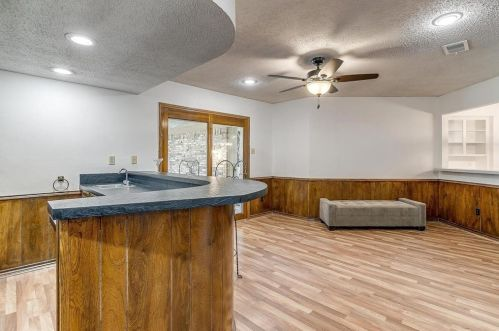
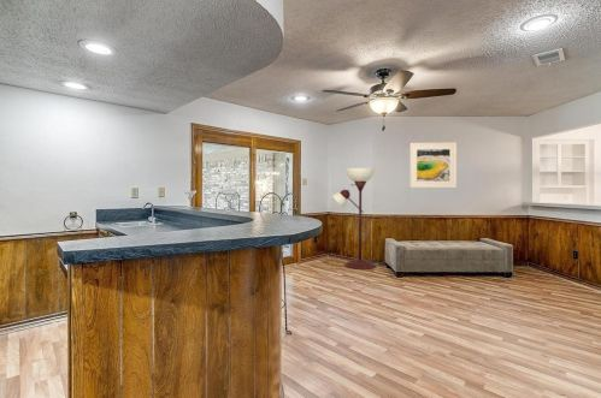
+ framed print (432, 165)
+ floor lamp (359, 216)
